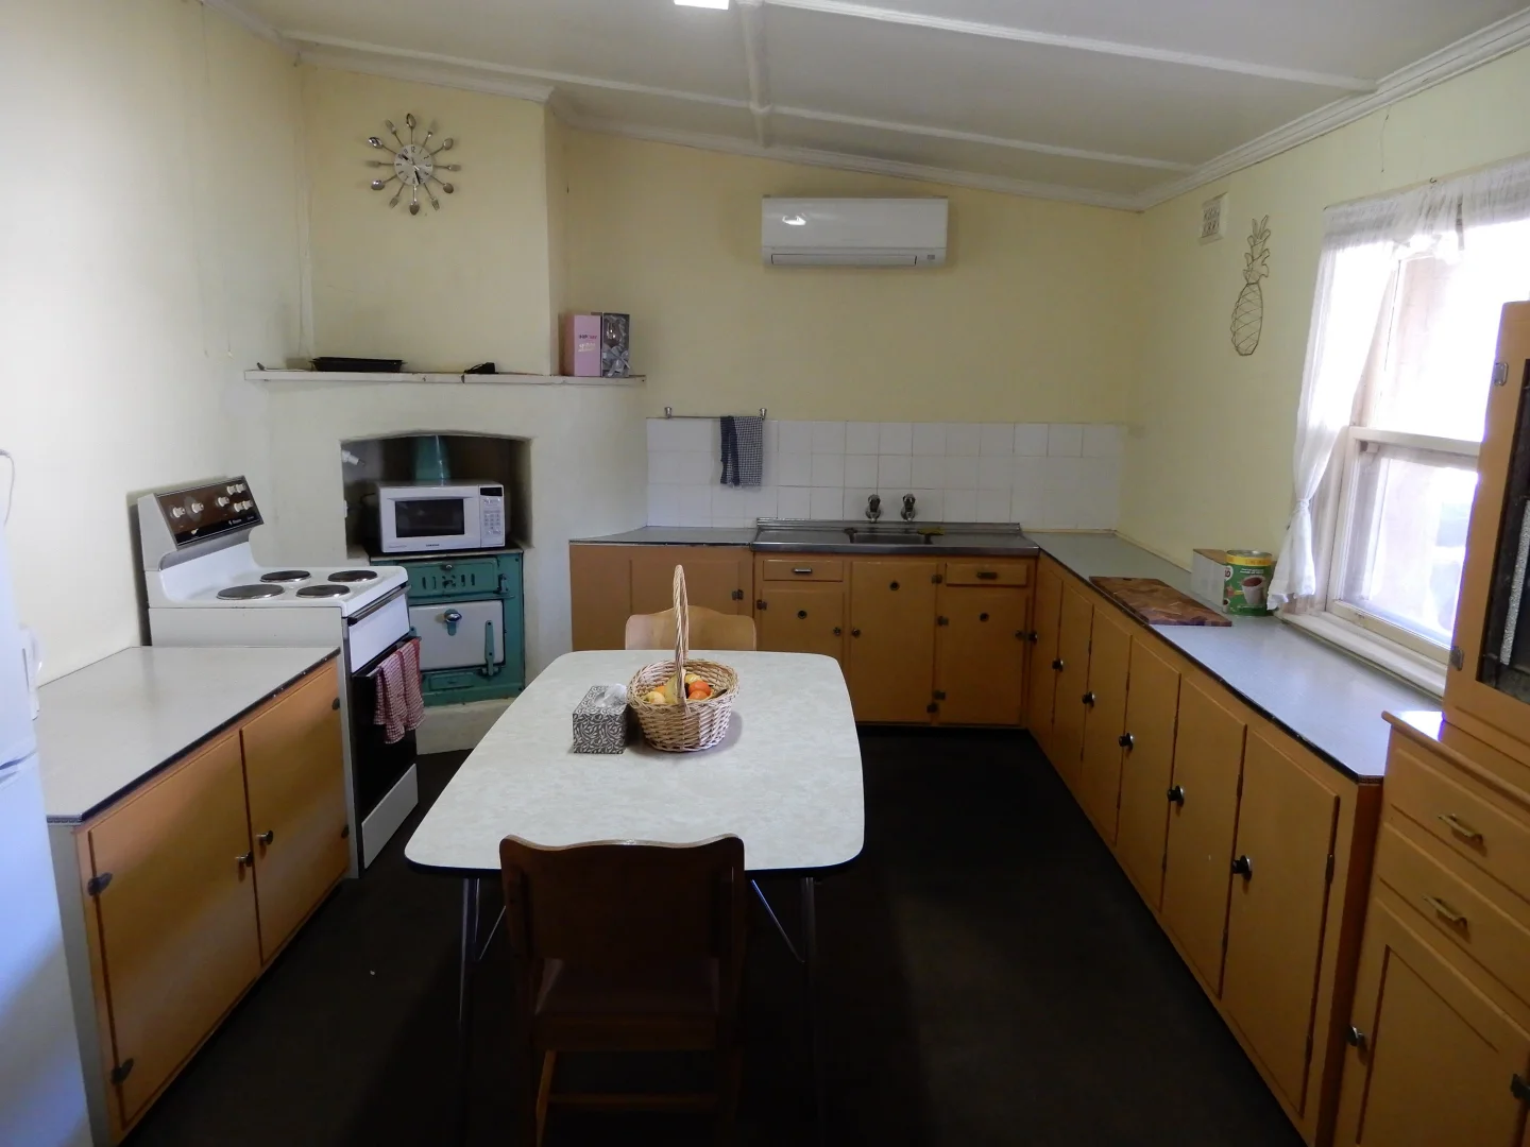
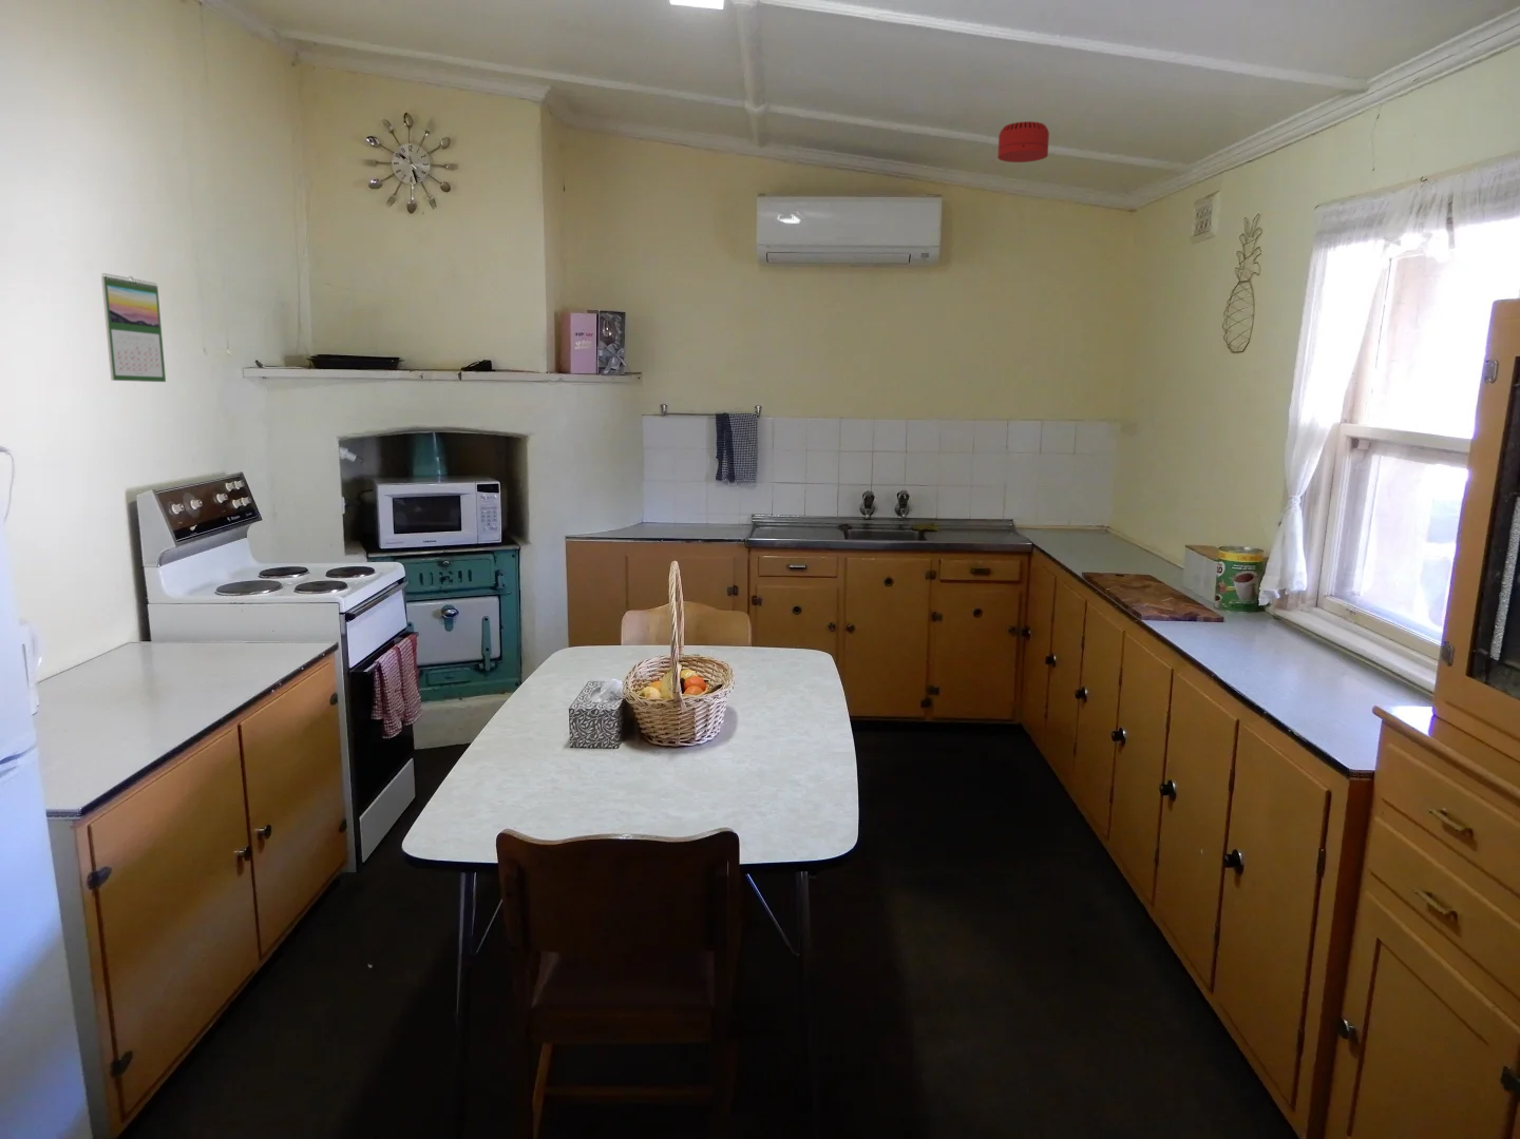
+ smoke detector (1023, 141)
+ calendar (134, 329)
